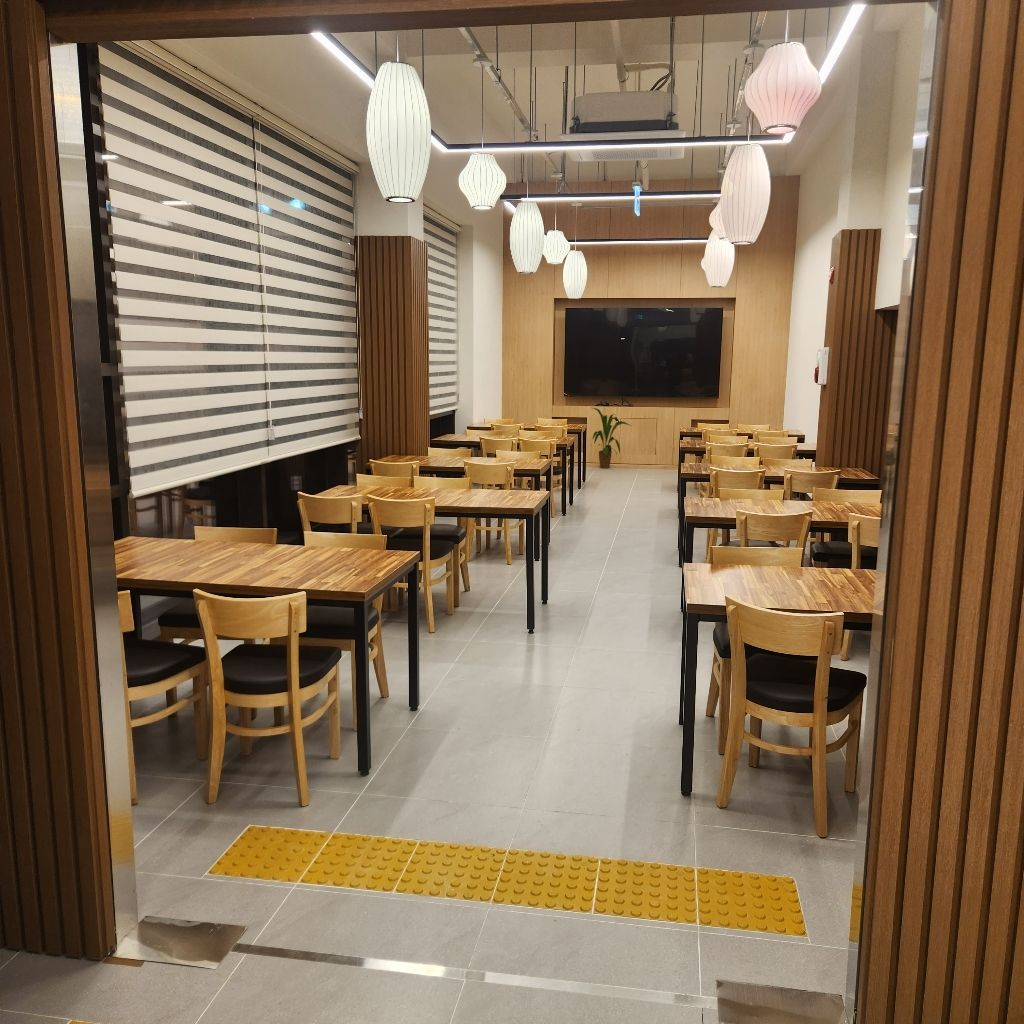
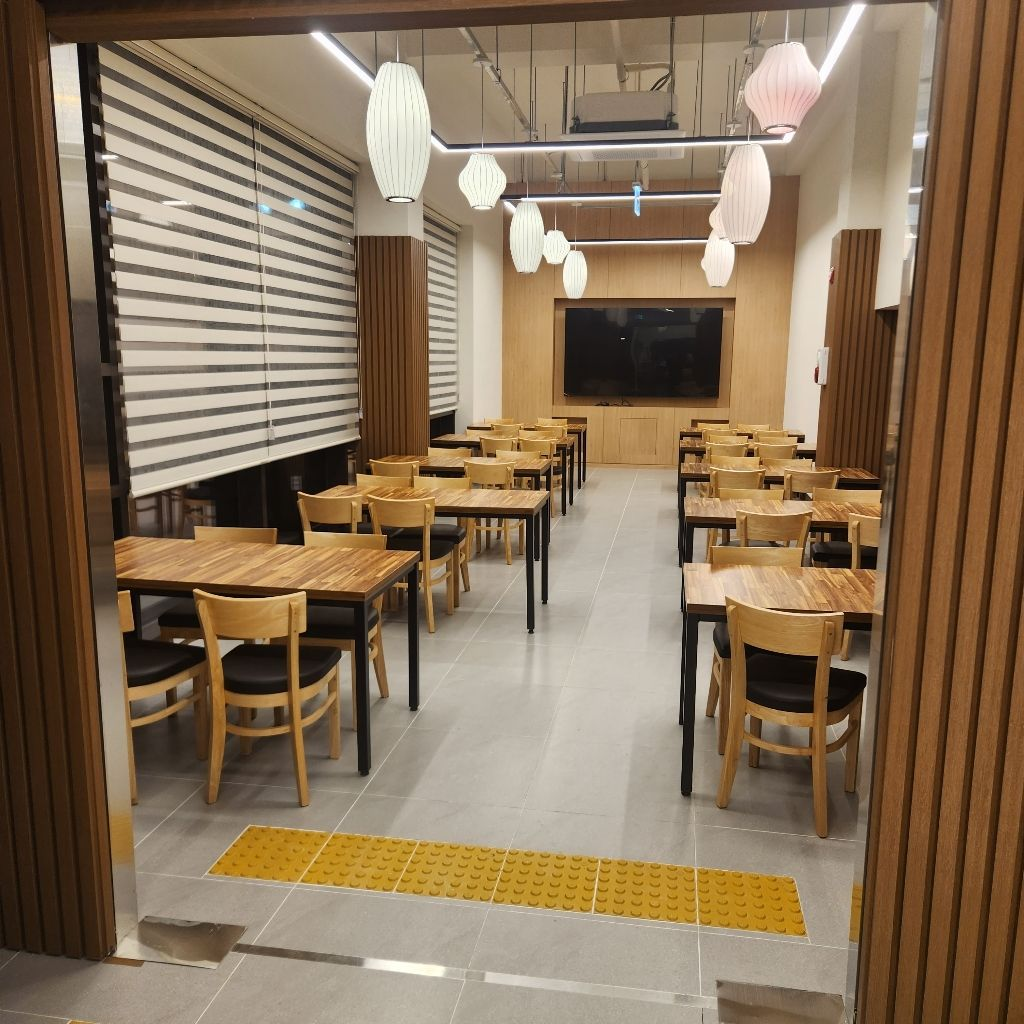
- house plant (610, 438)
